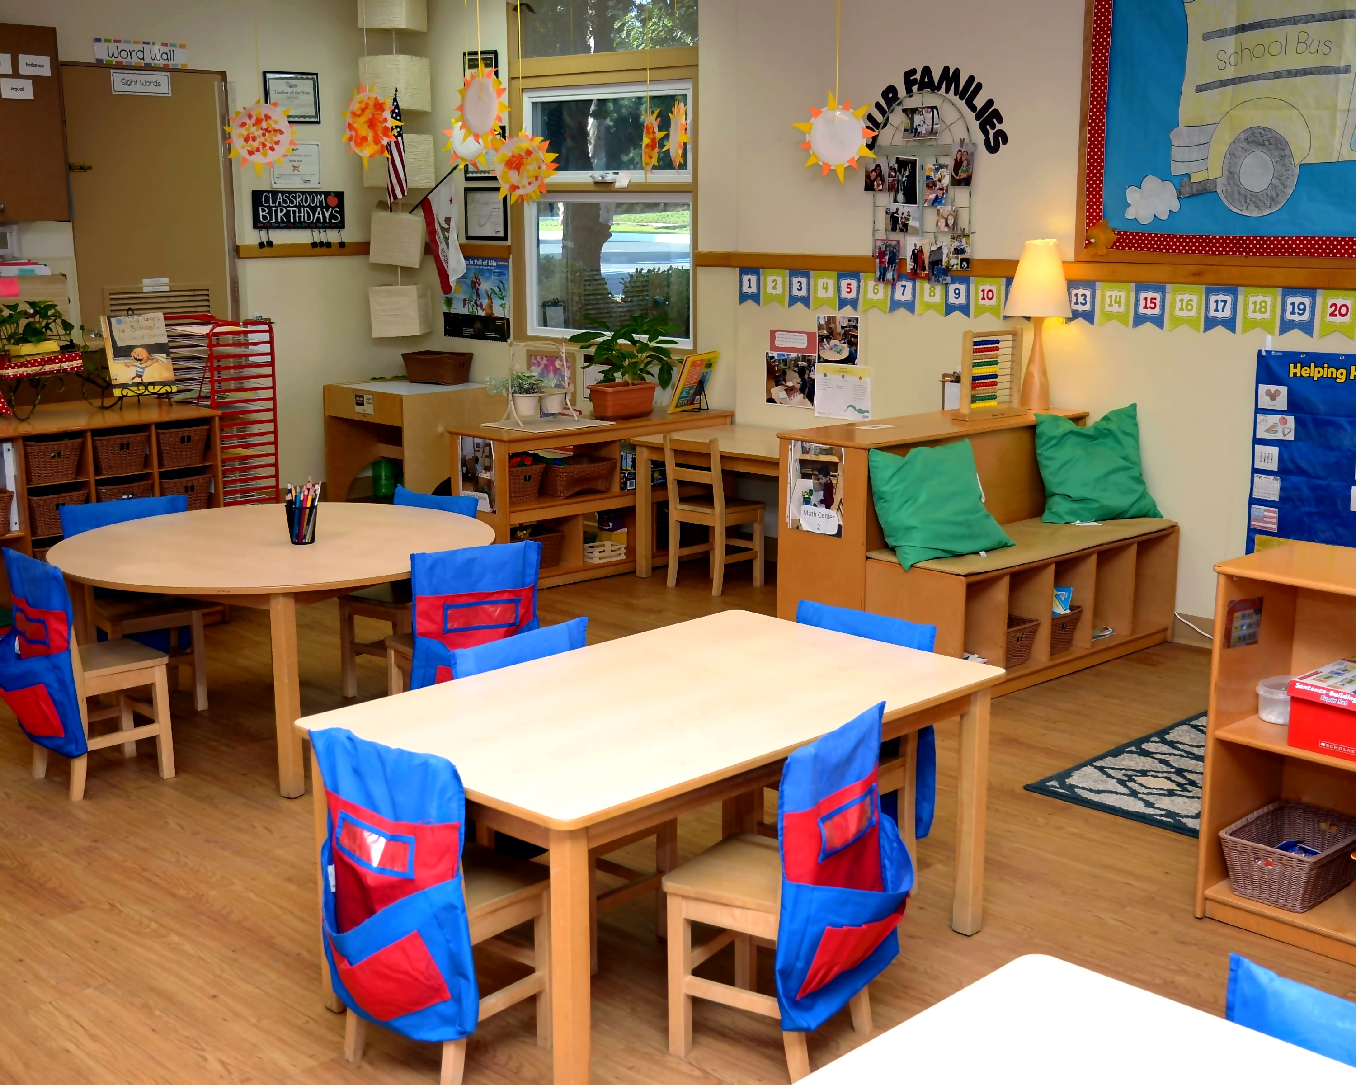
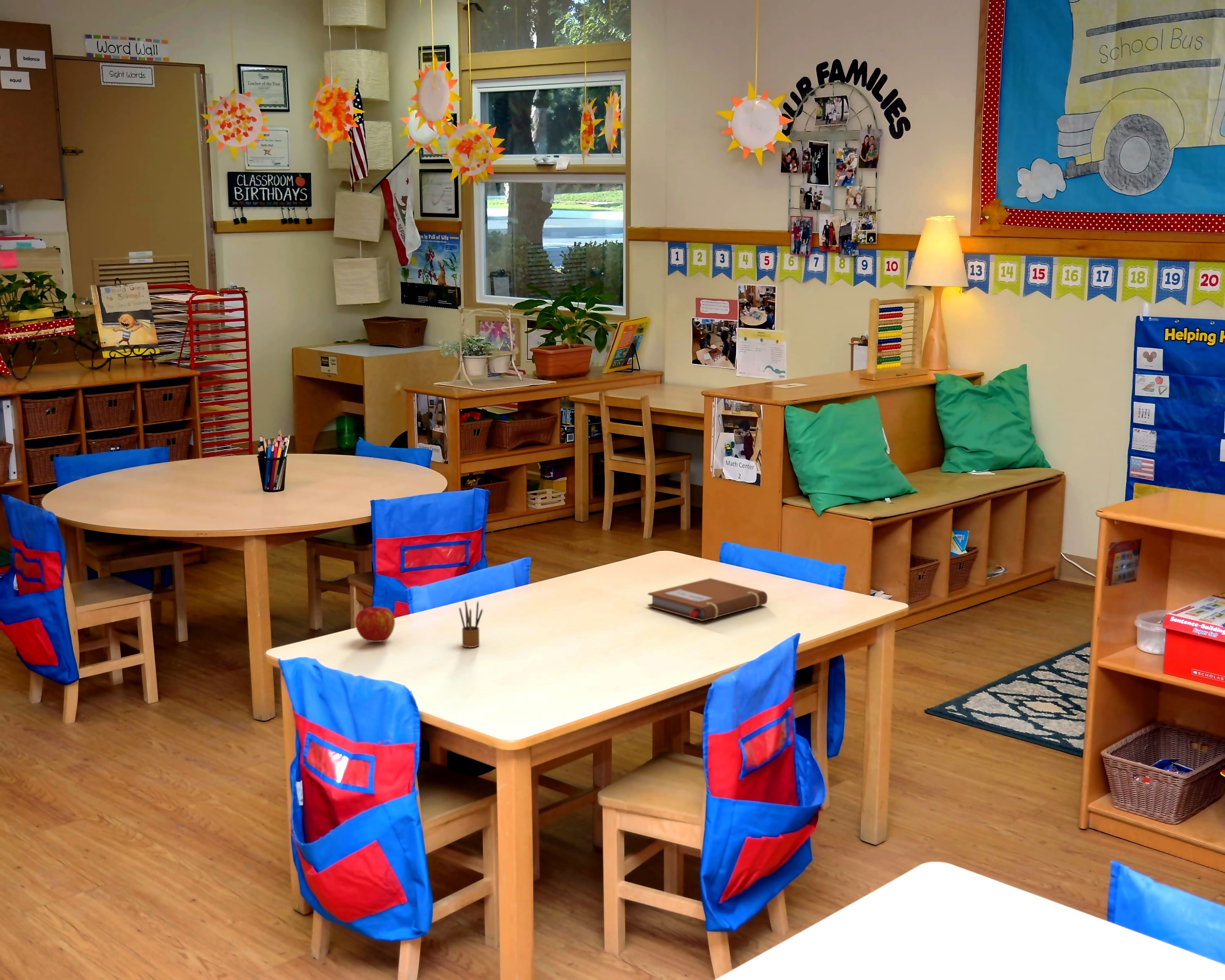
+ pencil box (471, 624)
+ apple (375, 625)
+ notebook (706, 599)
